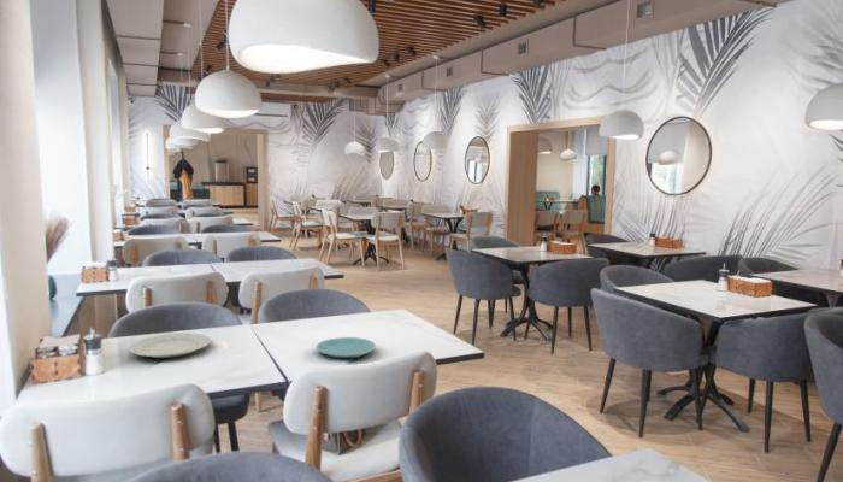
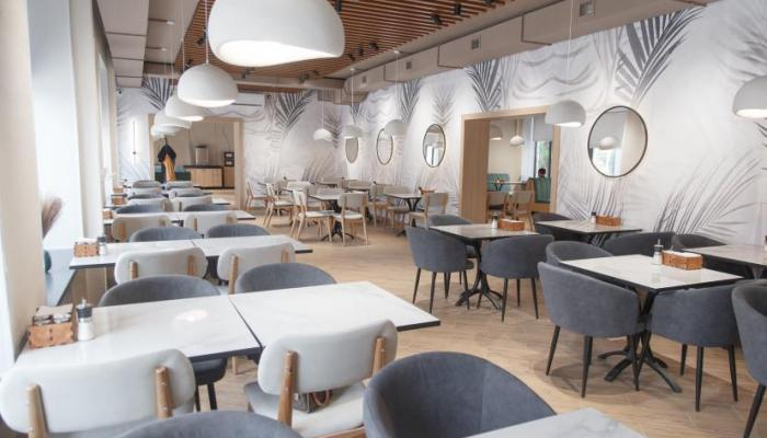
- plate (346, 348)
- chinaware (171, 346)
